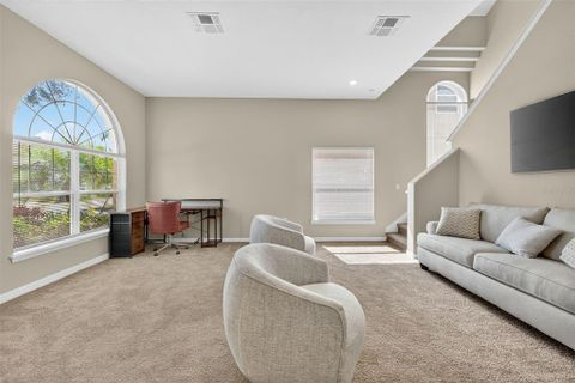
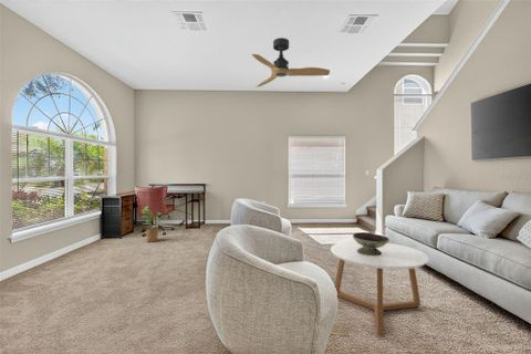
+ decorative bowl (371, 243)
+ house plant (150, 223)
+ ceiling fan (288, 61)
+ coffee table (377, 281)
